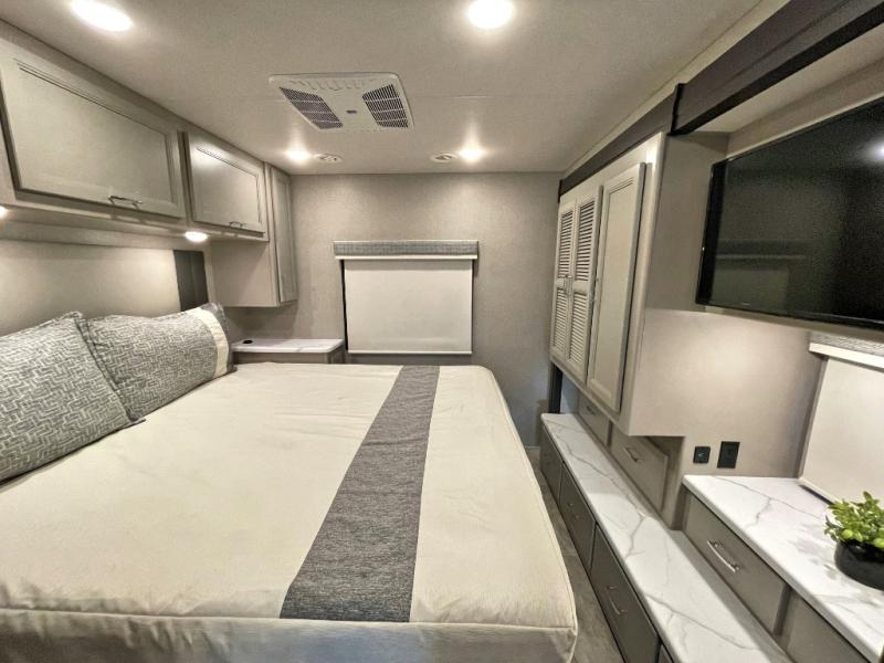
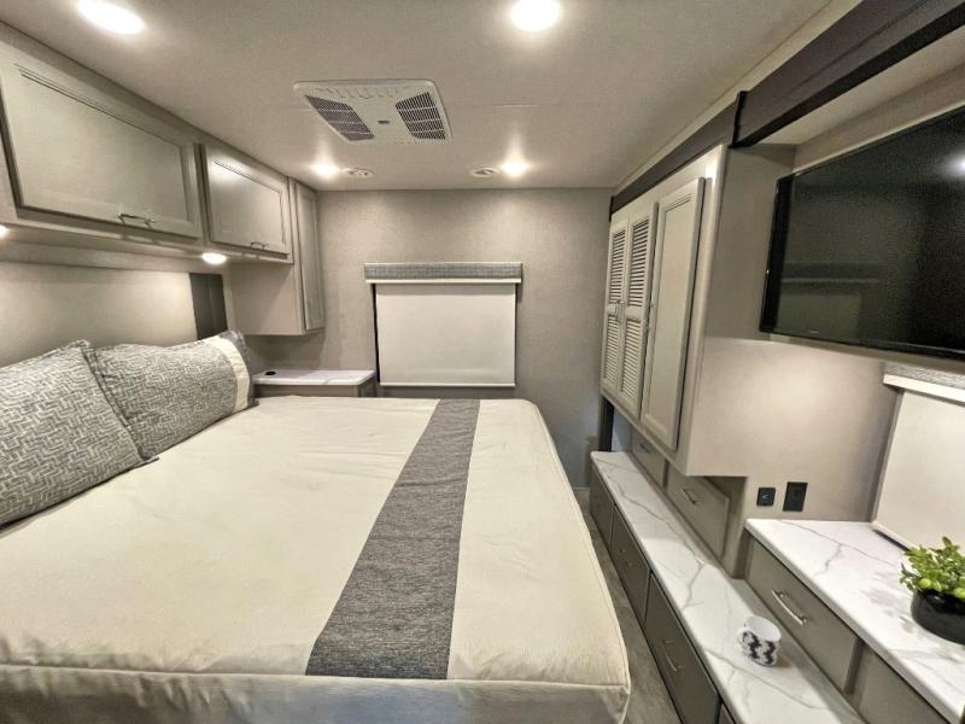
+ cup (755, 640)
